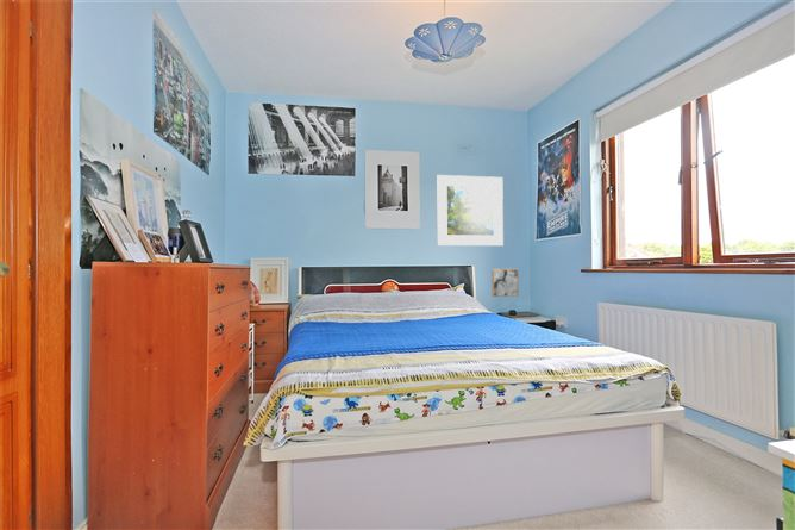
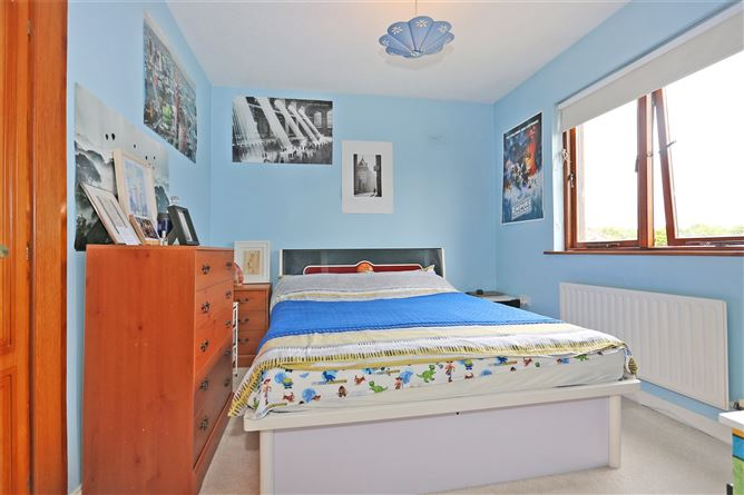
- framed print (470, 211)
- wall art (505, 282)
